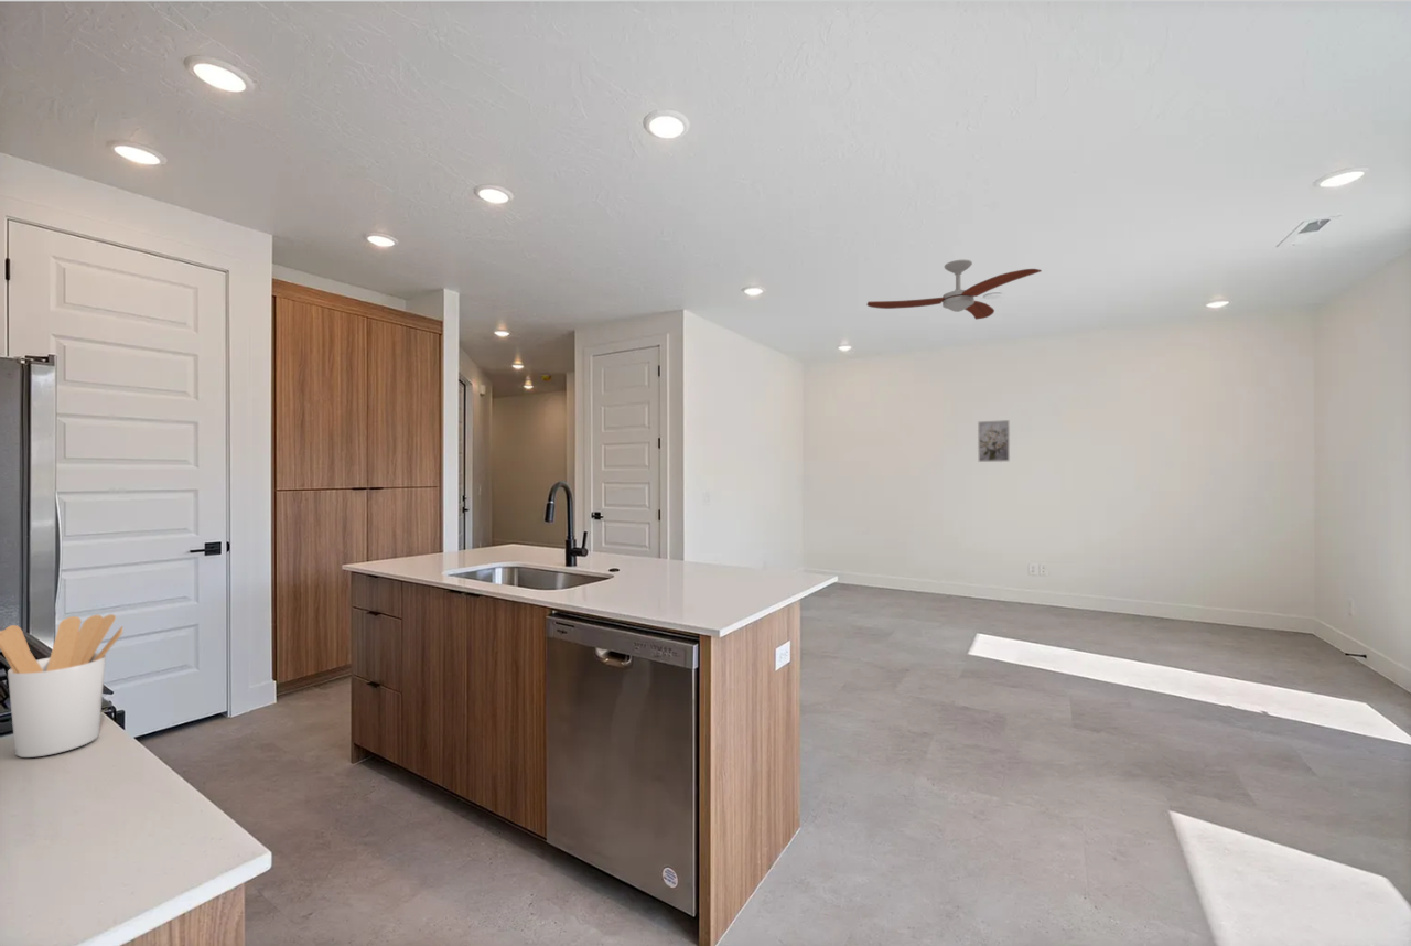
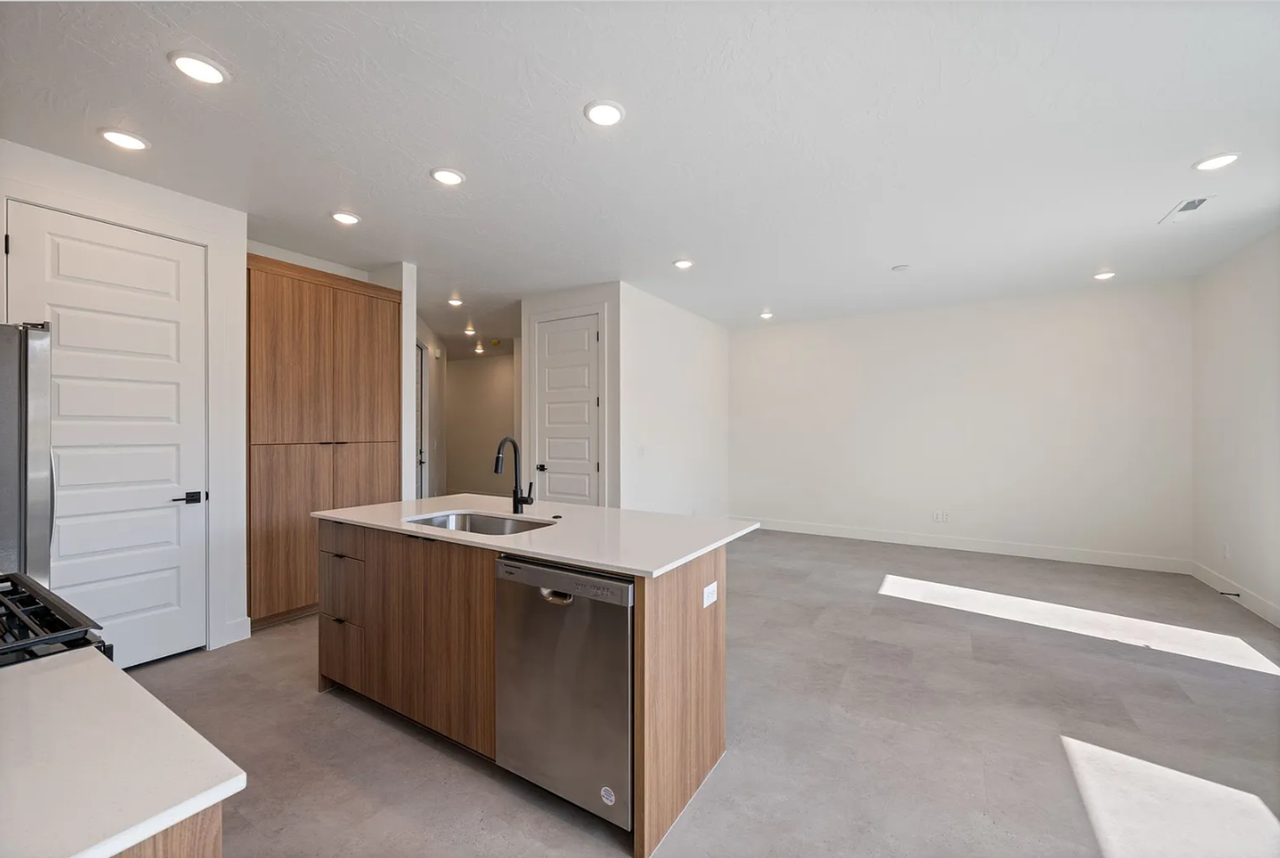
- wall art (993, 441)
- utensil holder (67, 678)
- ceiling fan (946, 293)
